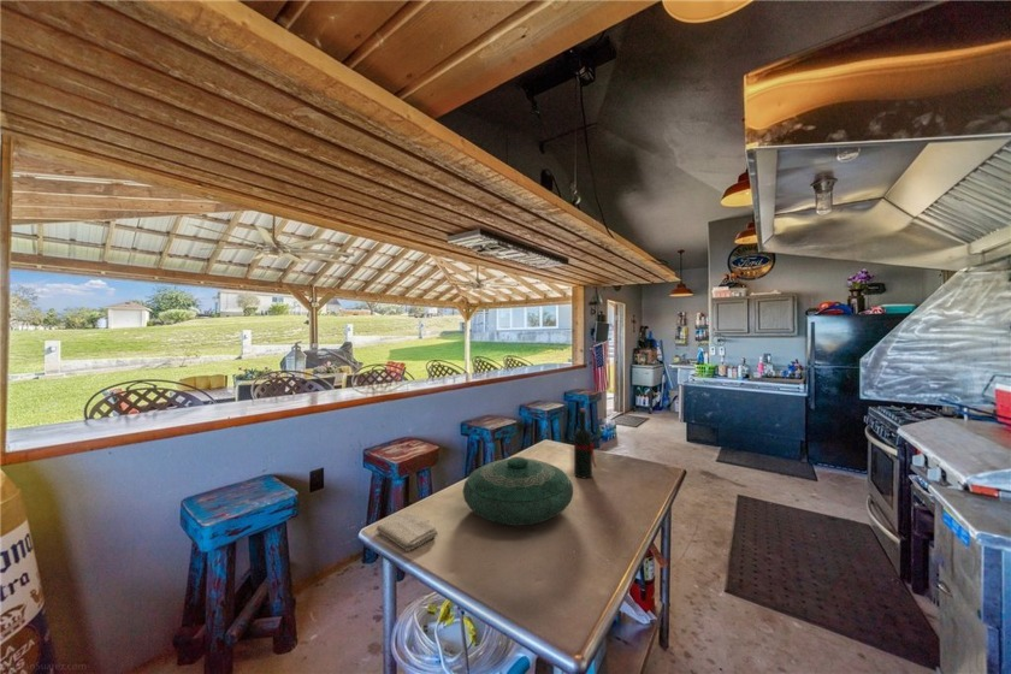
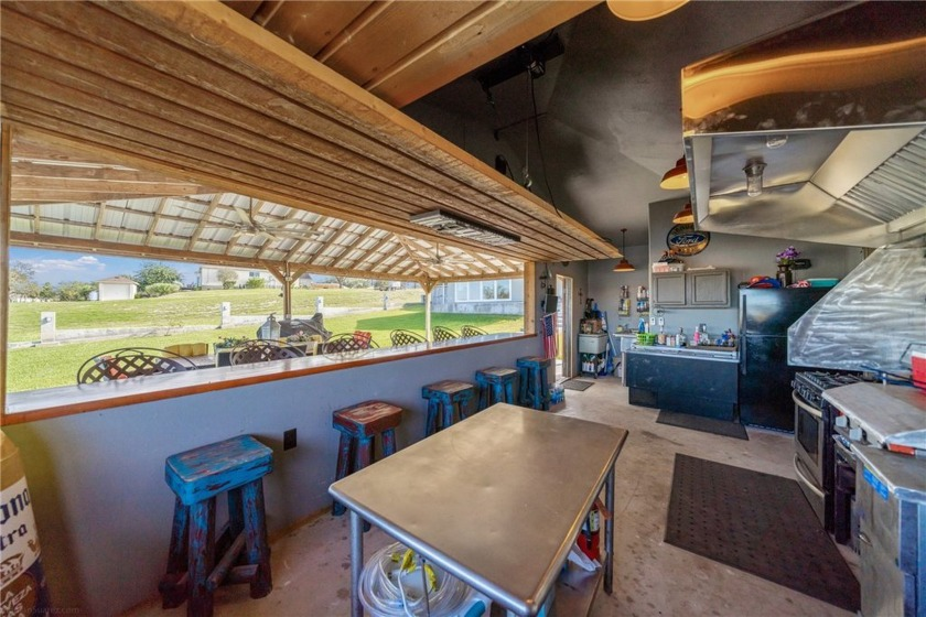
- decorative bowl (518, 483)
- washcloth (407, 528)
- wine bottle (585, 442)
